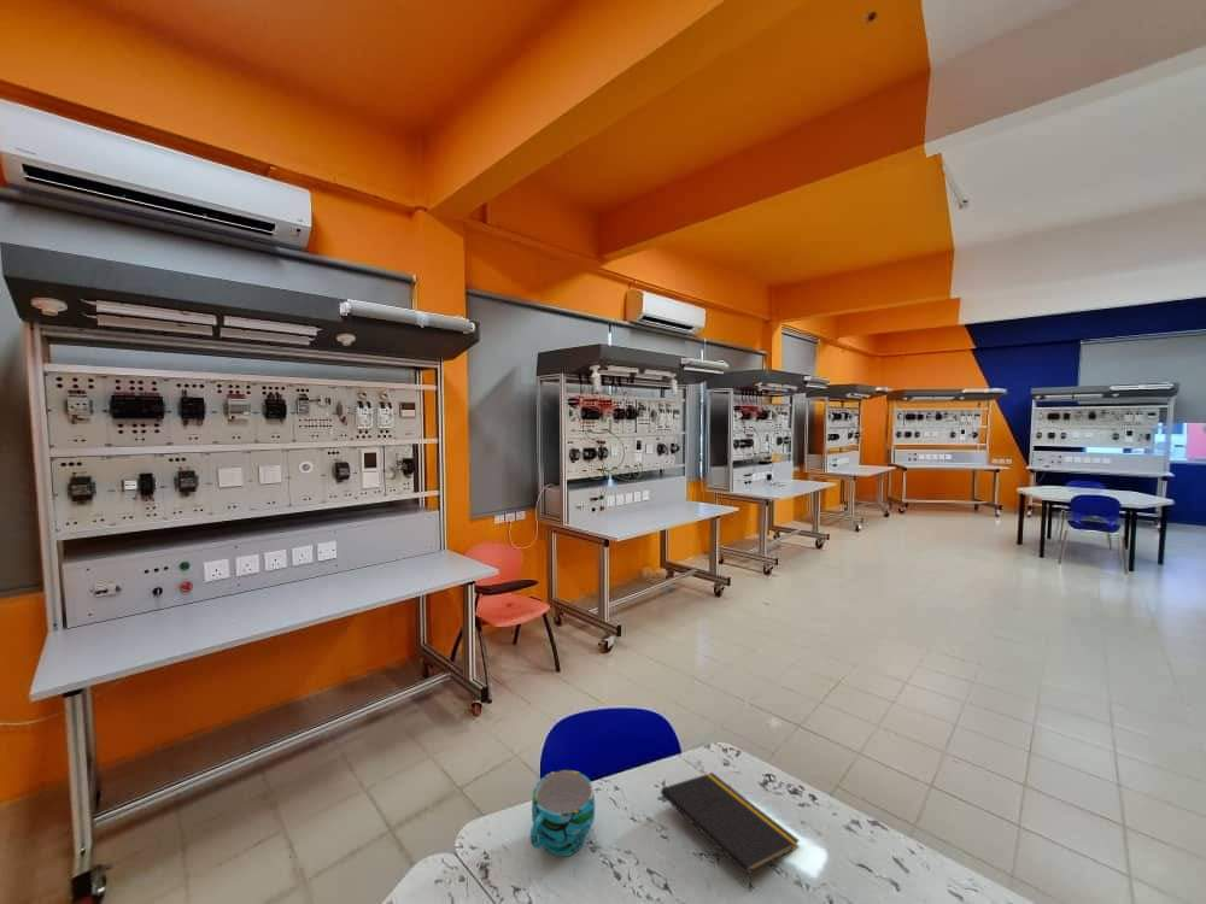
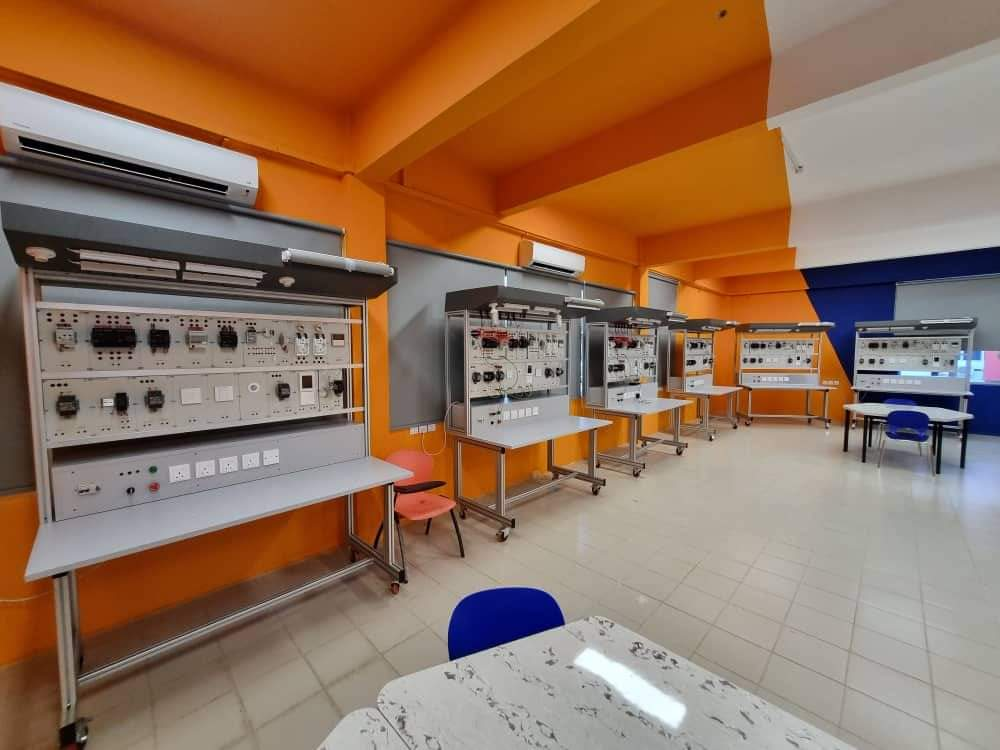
- notepad (726, 816)
- cup (562, 817)
